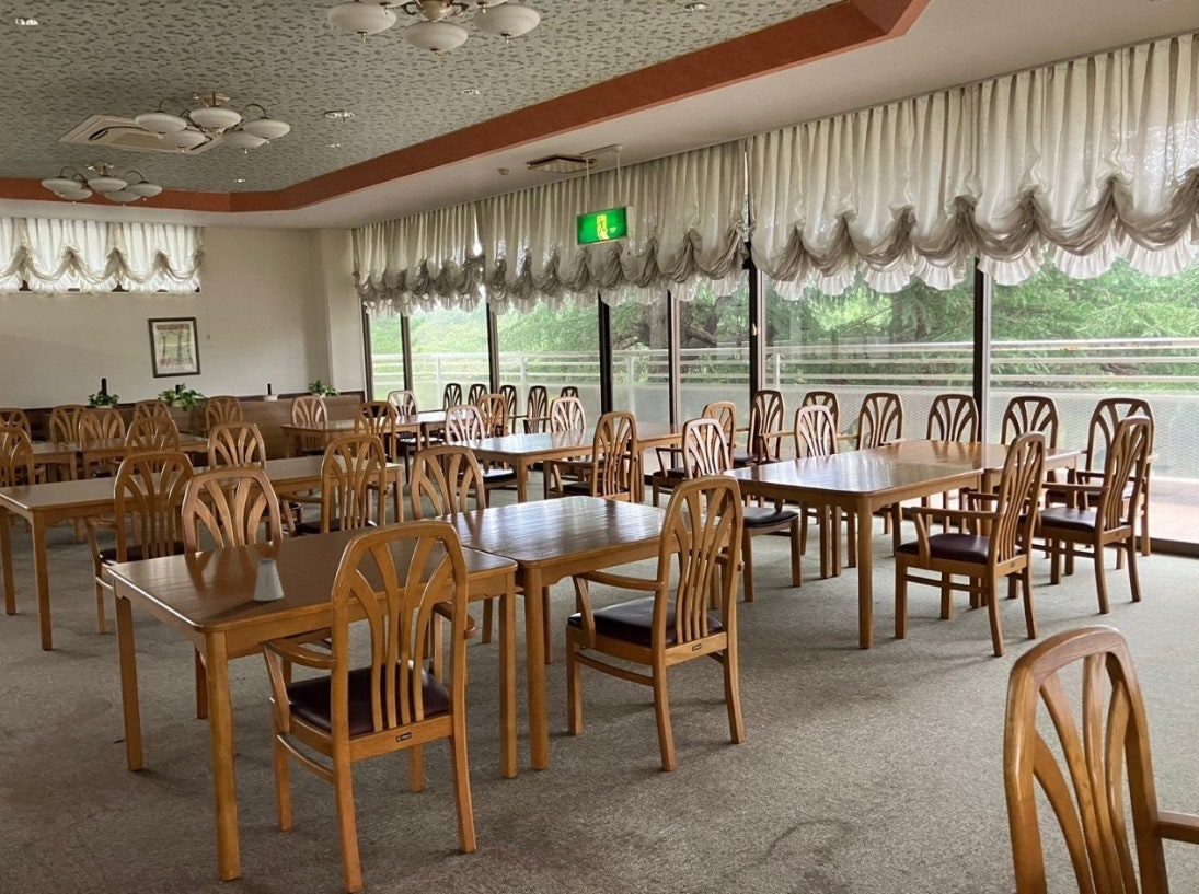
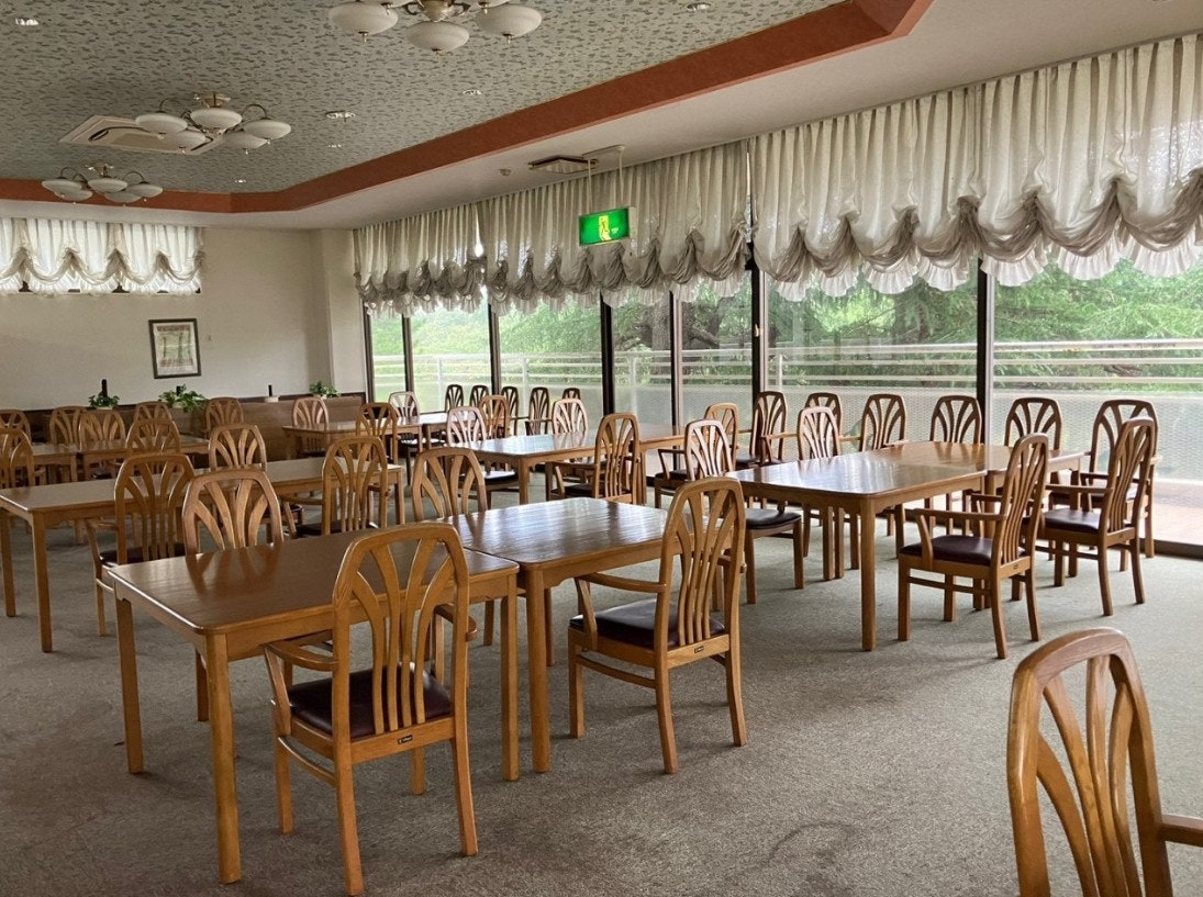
- saltshaker (267, 578)
